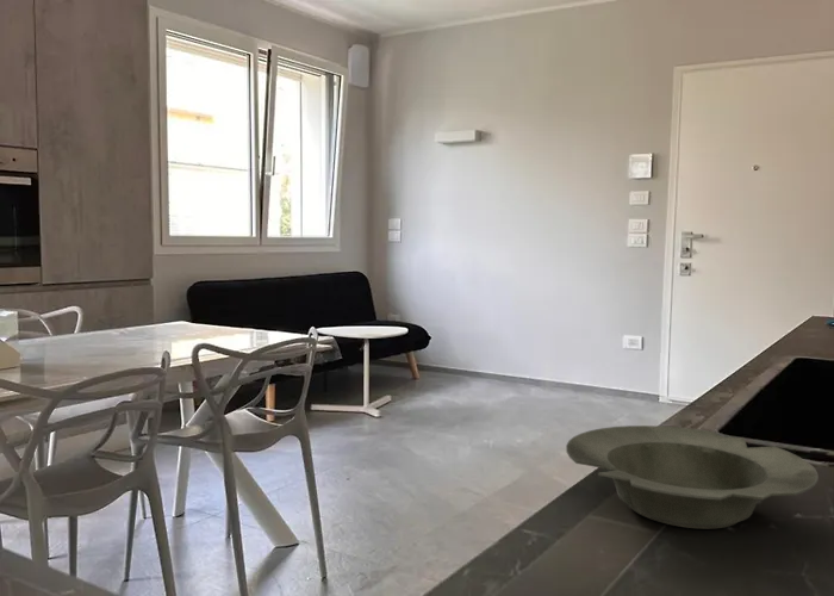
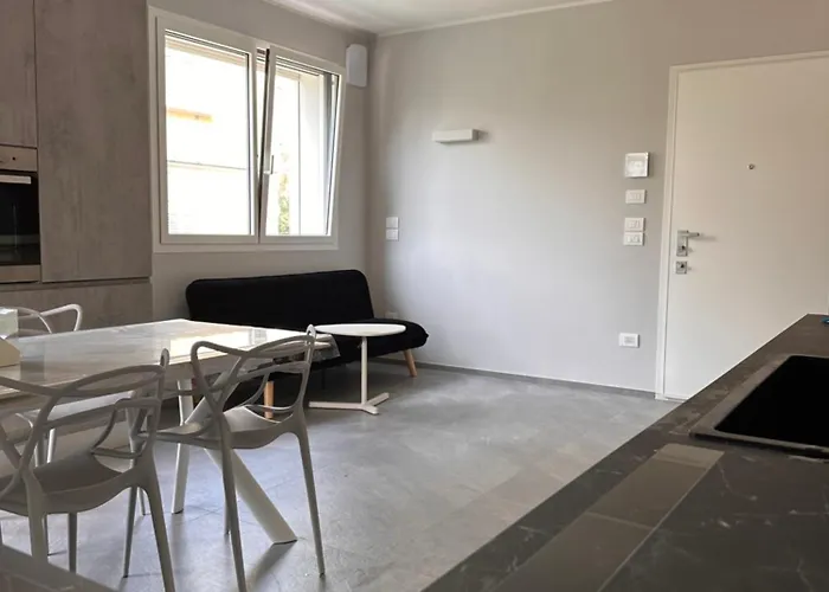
- bowl (683, 482)
